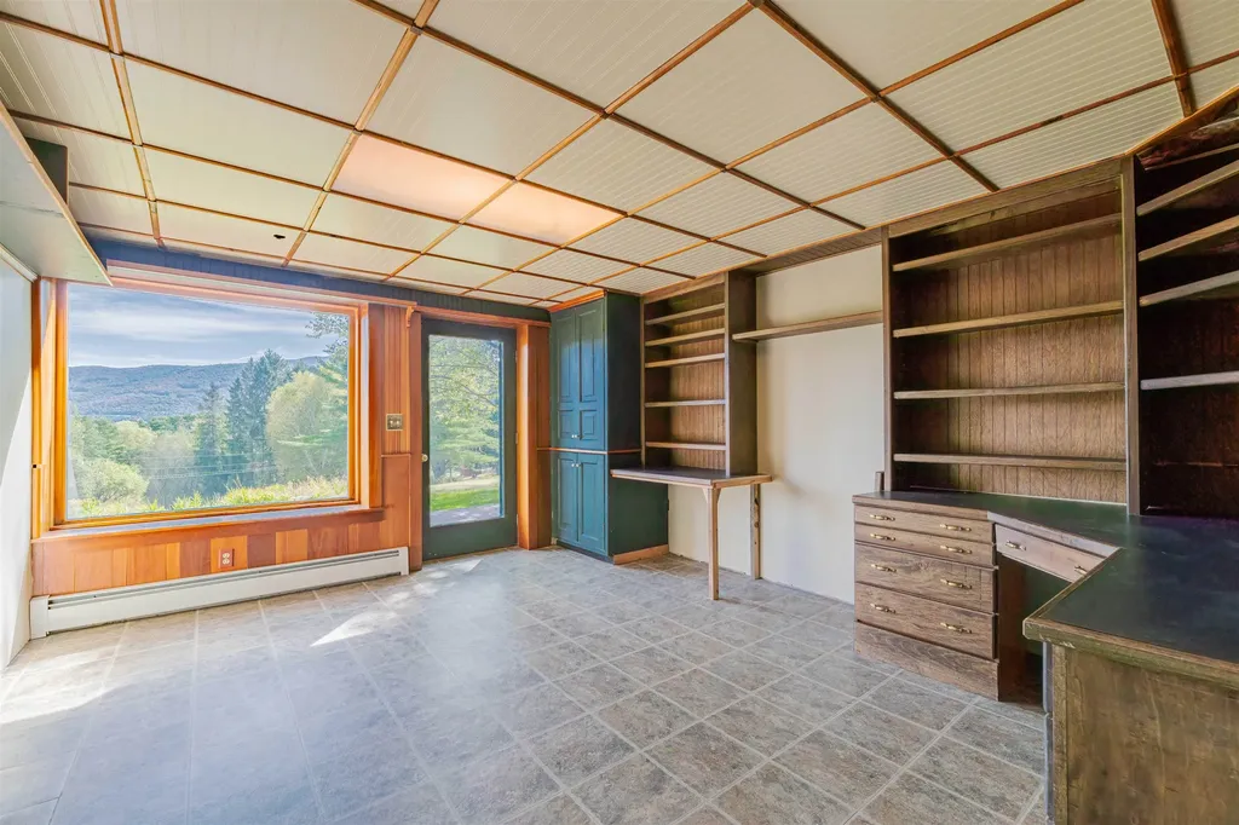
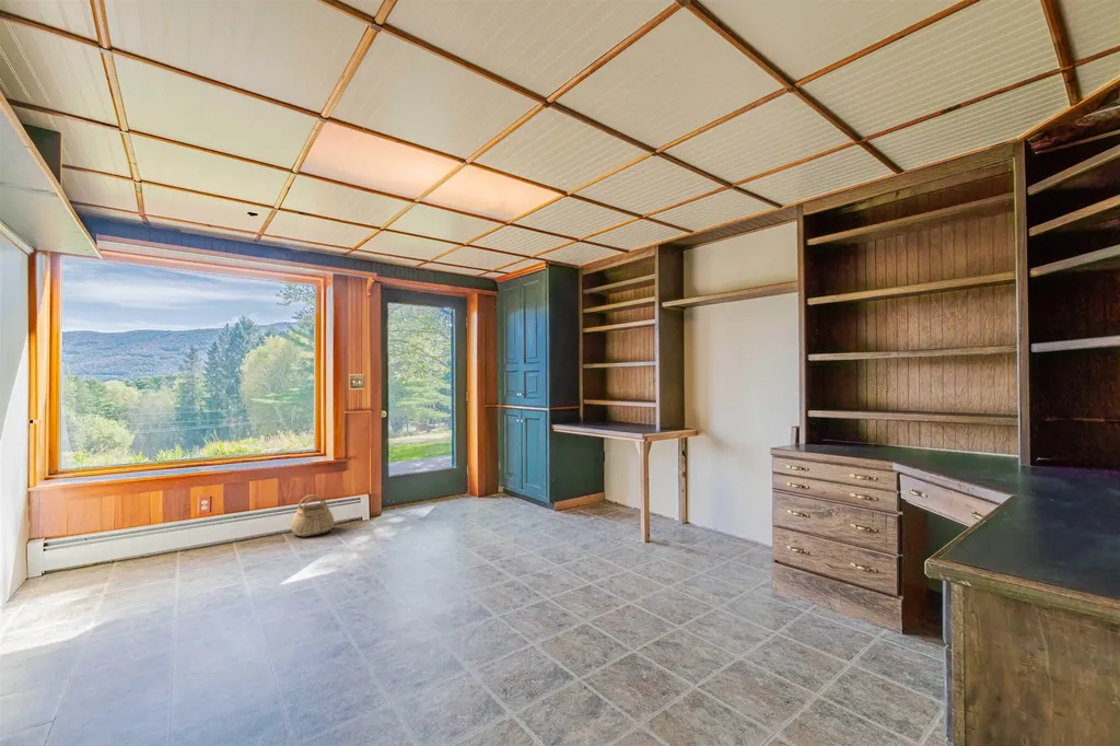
+ basket (313, 514)
